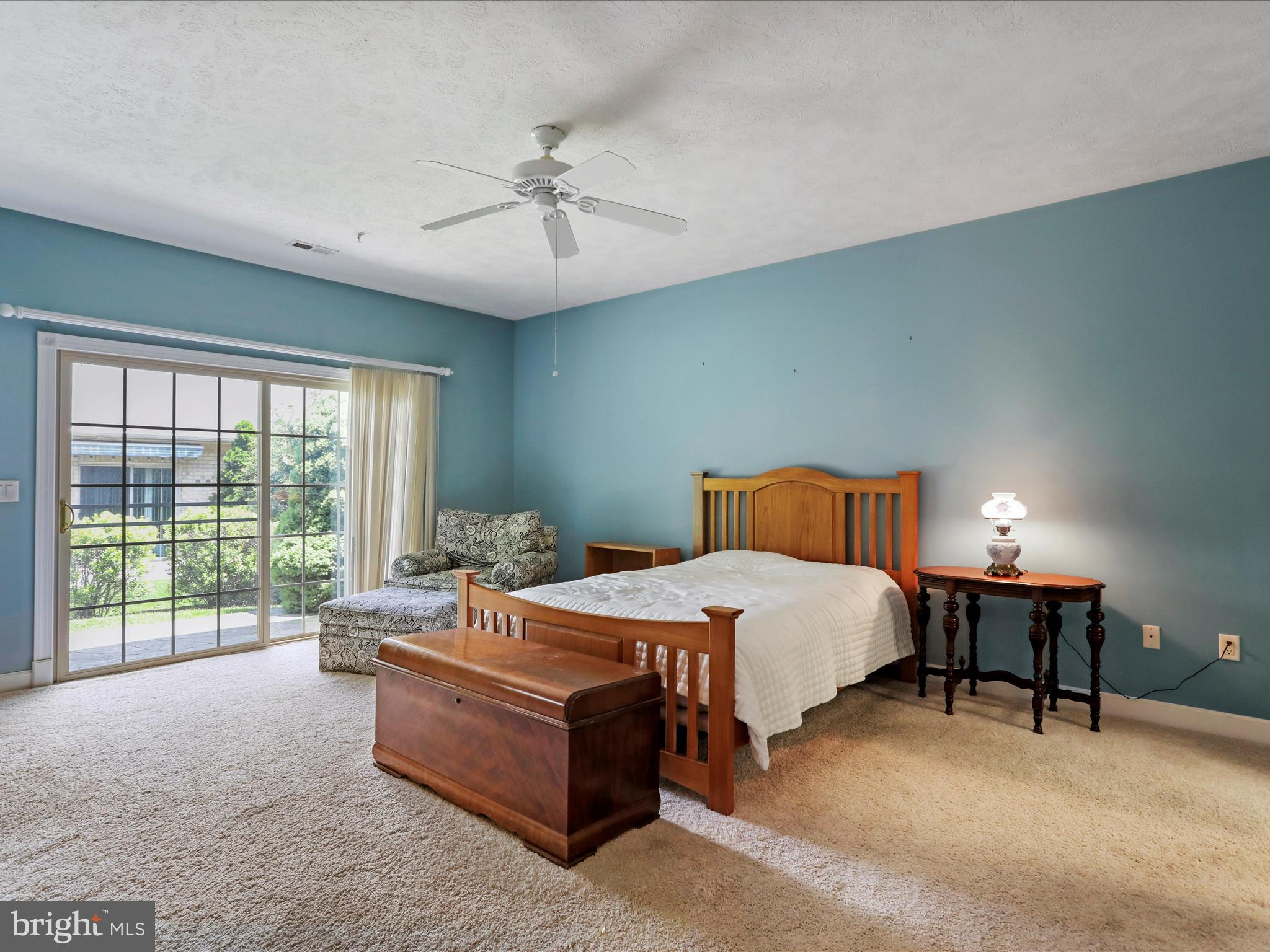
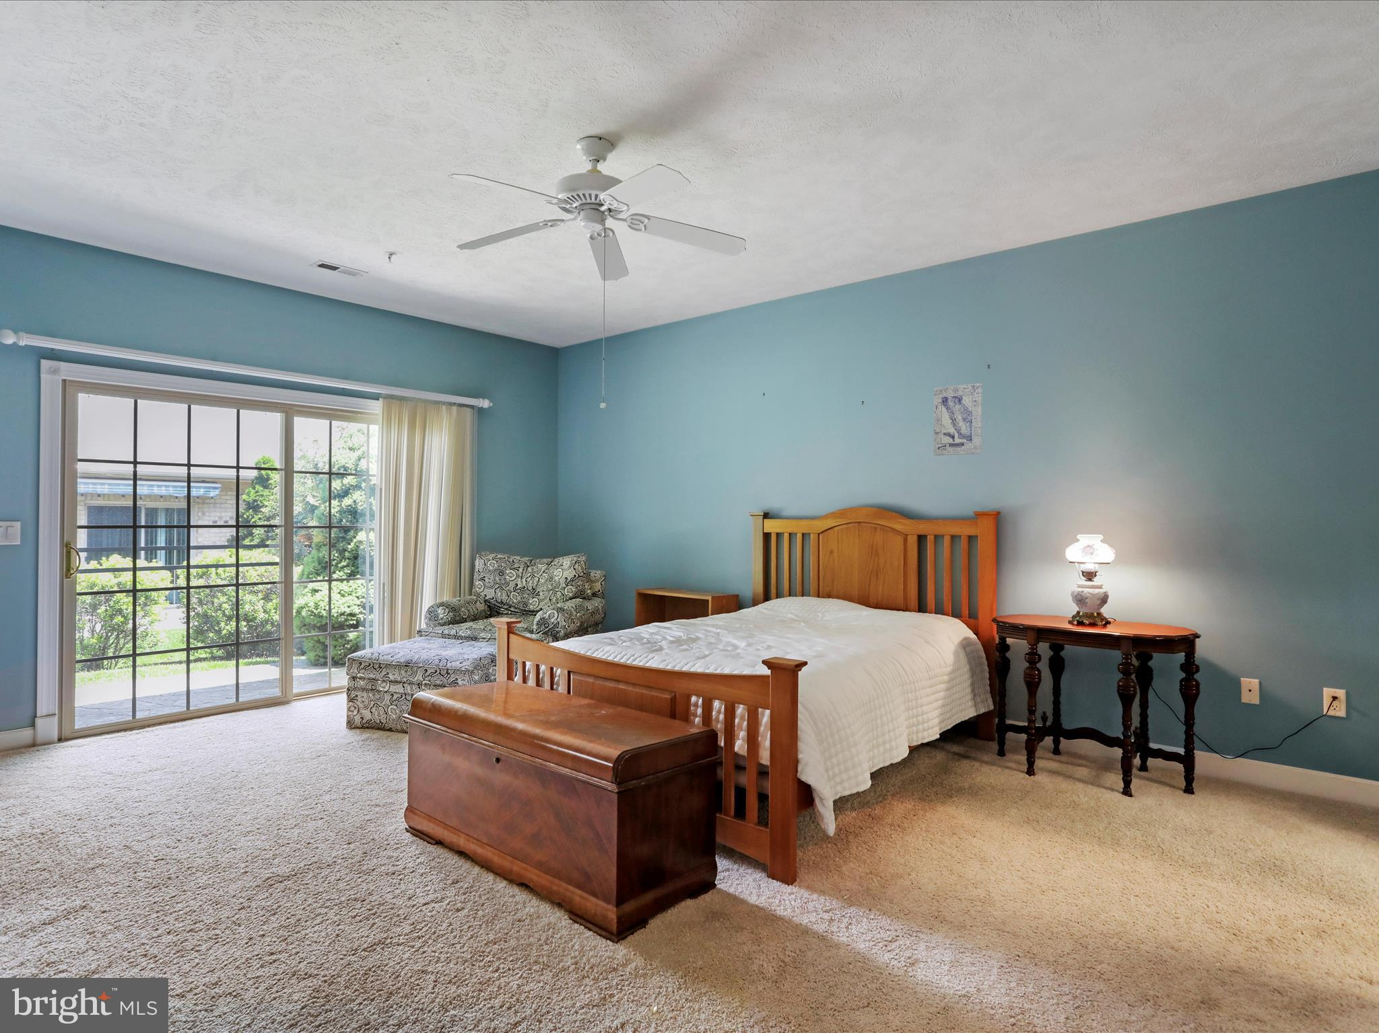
+ wall art (957, 420)
